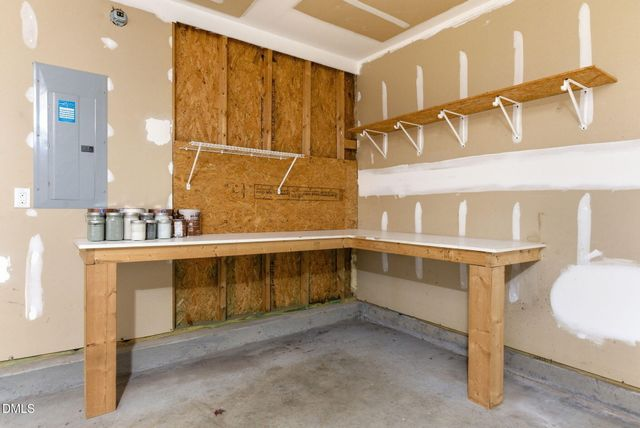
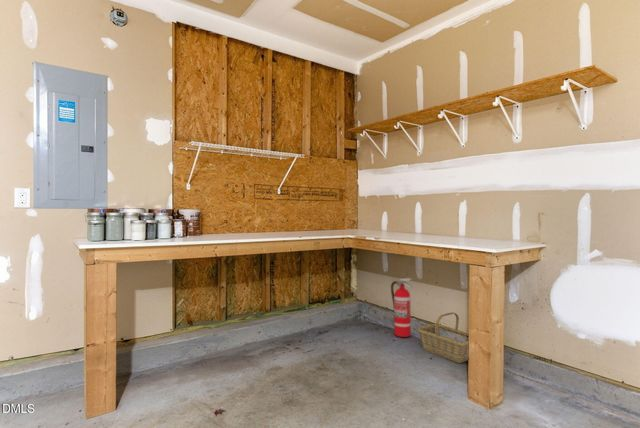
+ basket (447, 329)
+ fire extinguisher (401, 305)
